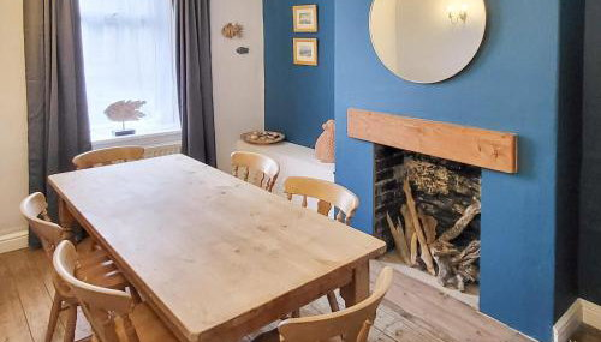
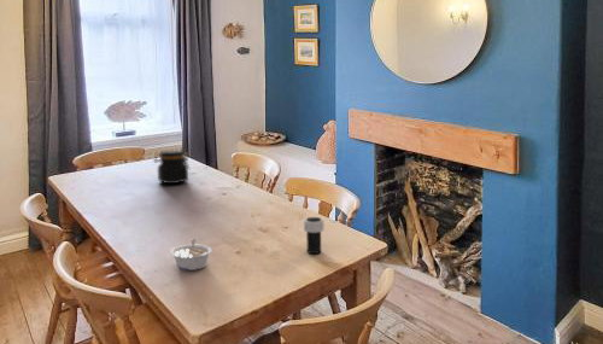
+ cup (314, 234)
+ legume (191, 256)
+ jar (171, 167)
